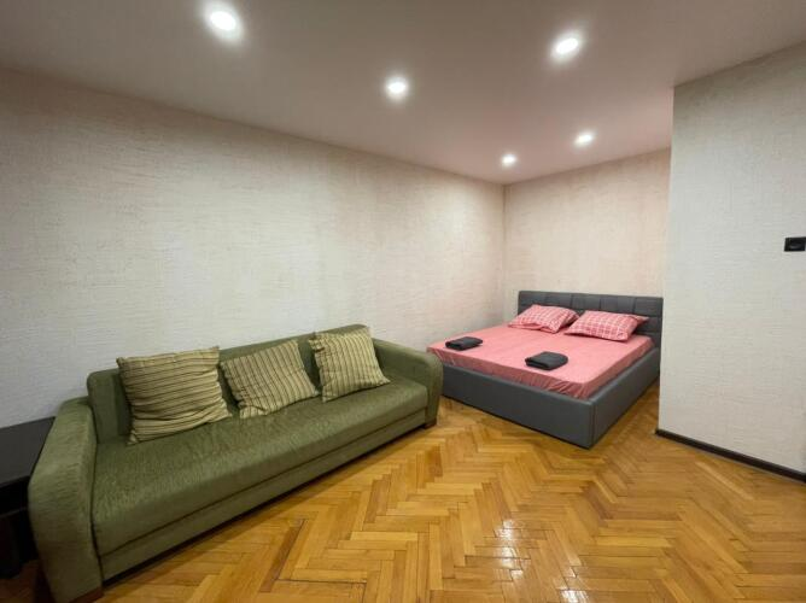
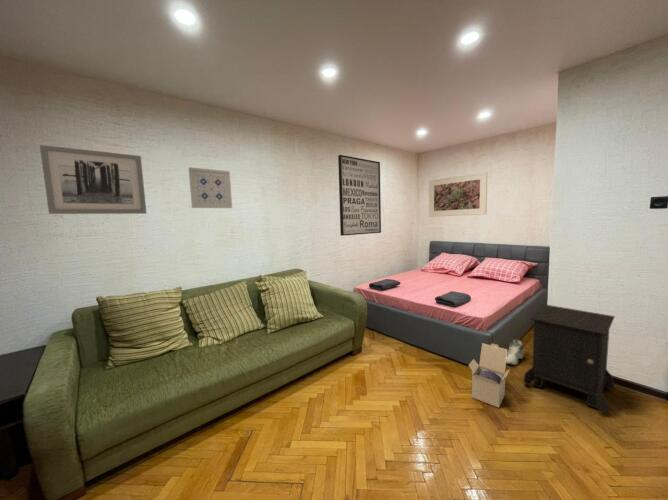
+ wall art (211, 188)
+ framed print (455, 196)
+ wall art (98, 182)
+ nightstand (569, 352)
+ cardboard box (489, 372)
+ sneaker (513, 350)
+ wall art (361, 197)
